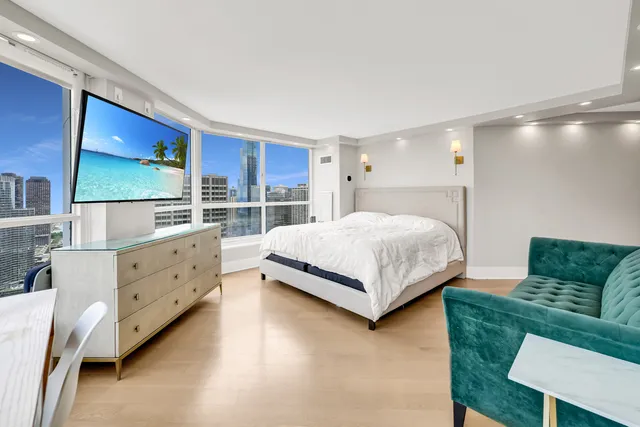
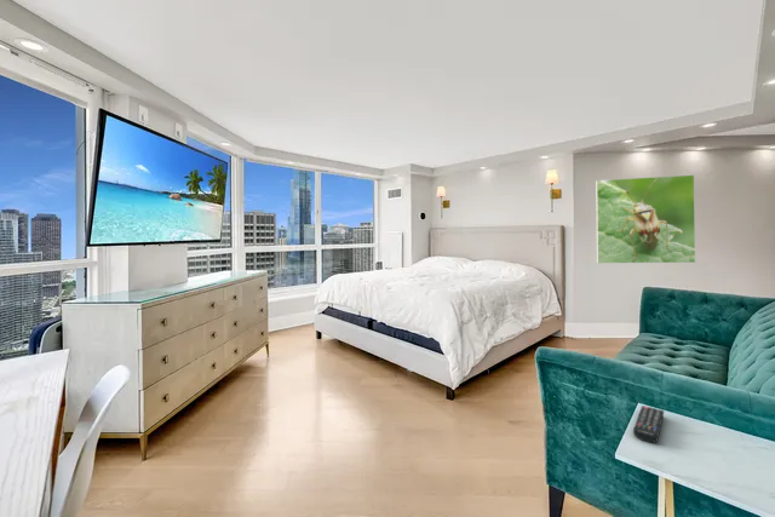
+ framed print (643, 220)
+ remote control (649, 421)
